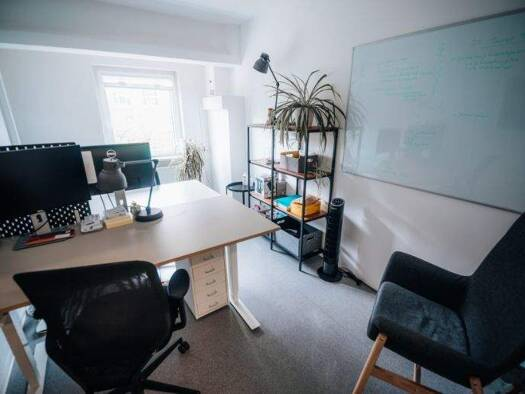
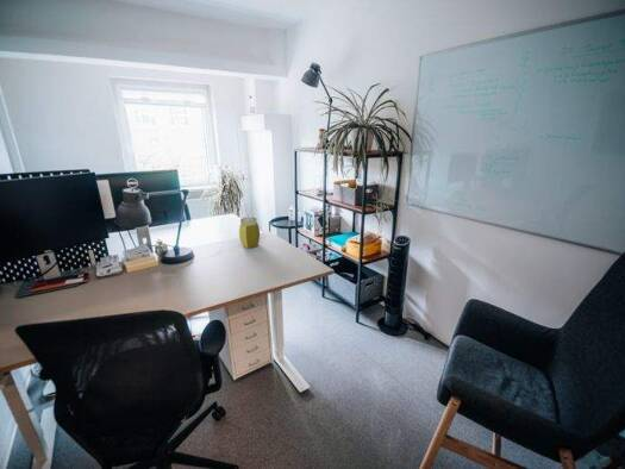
+ jar (249, 232)
